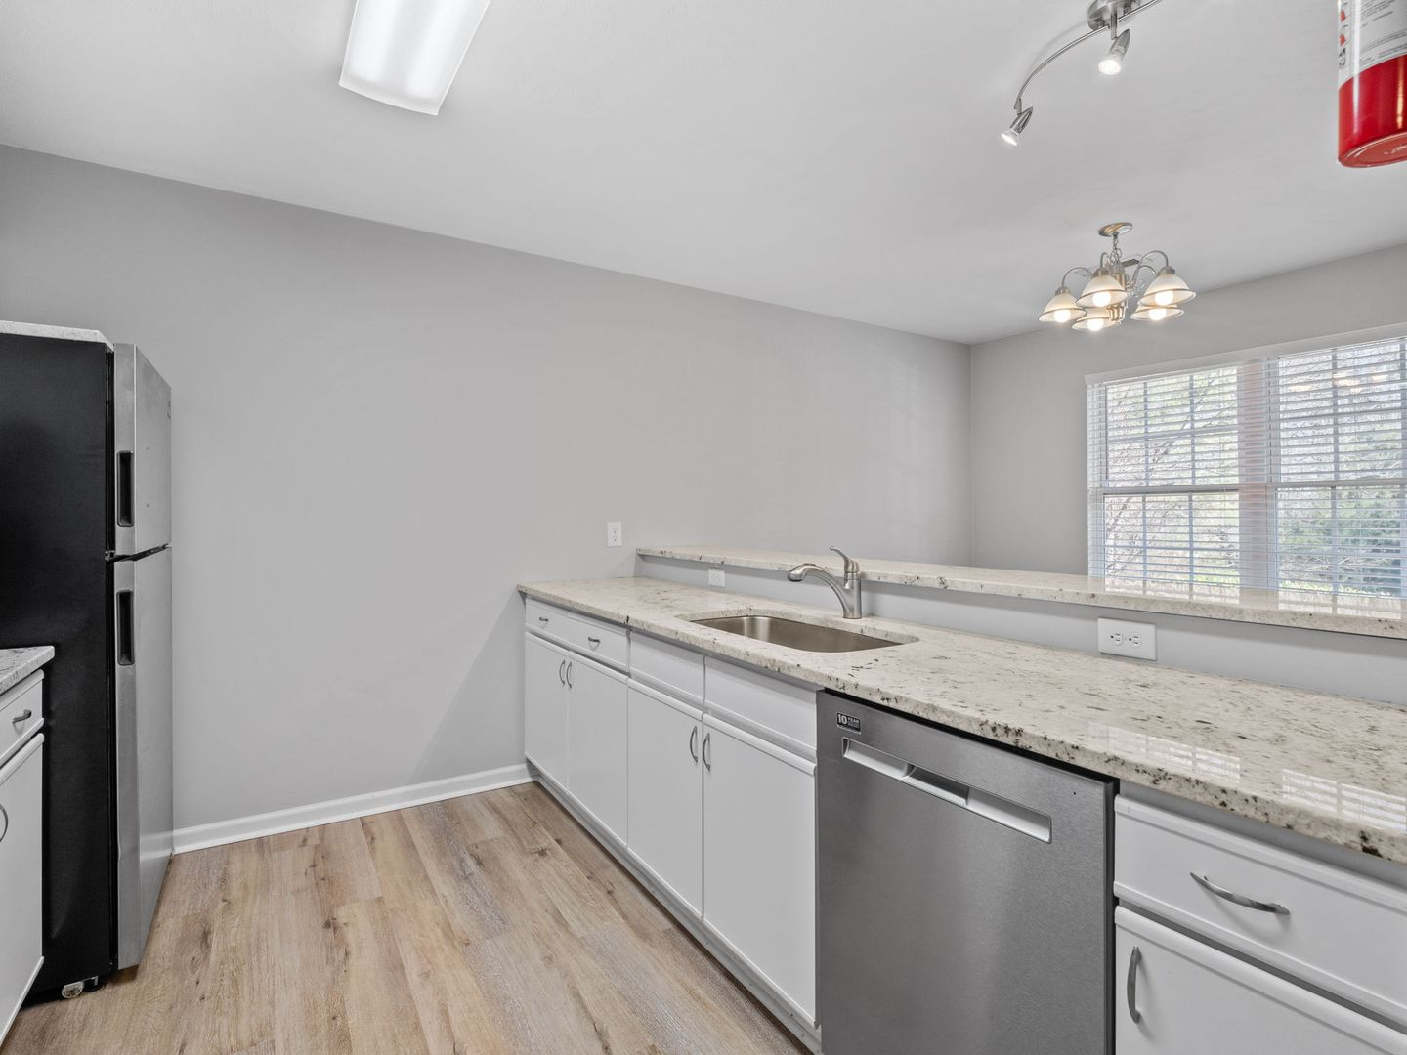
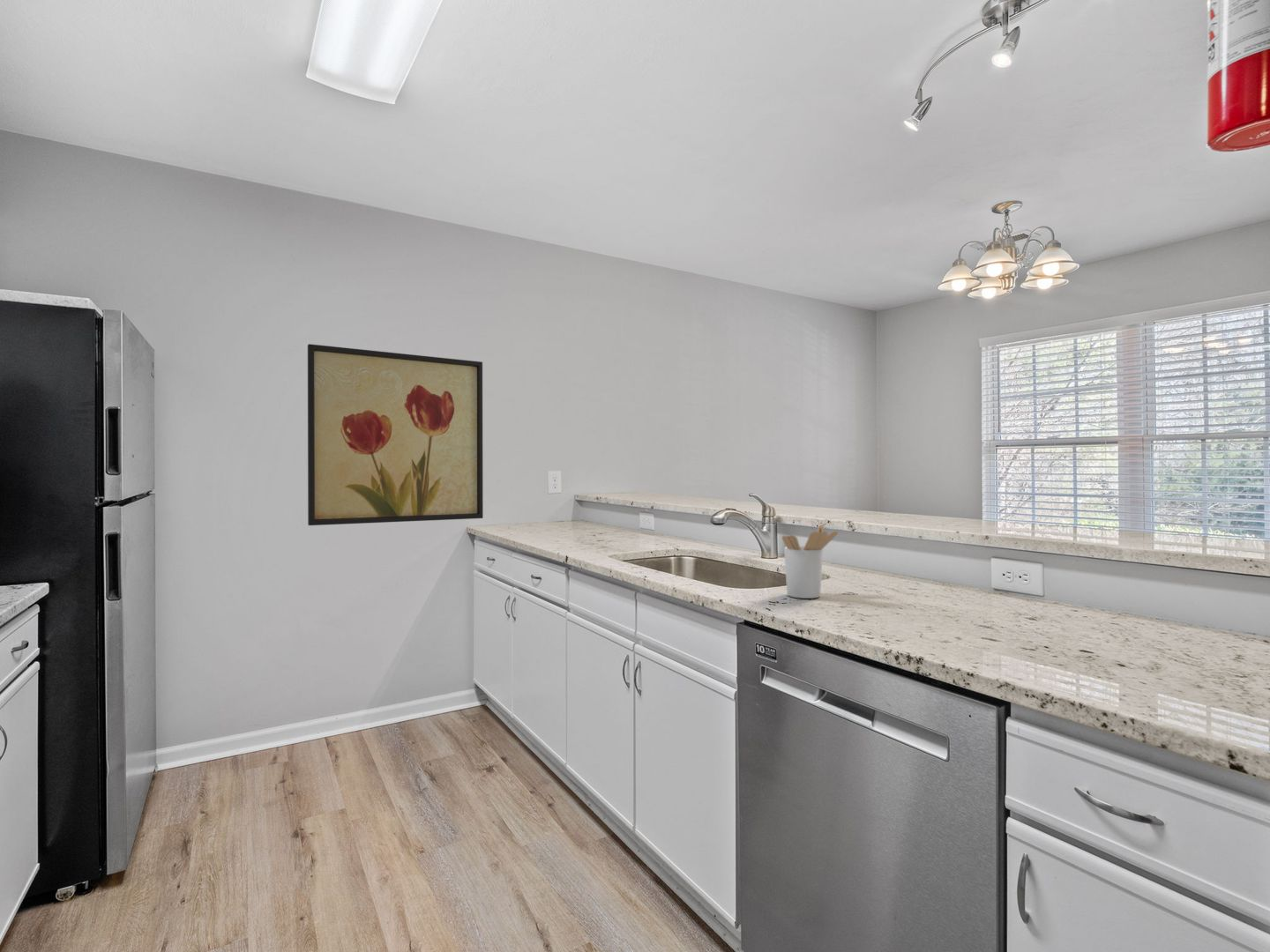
+ wall art (400, 437)
+ utensil holder (810, 561)
